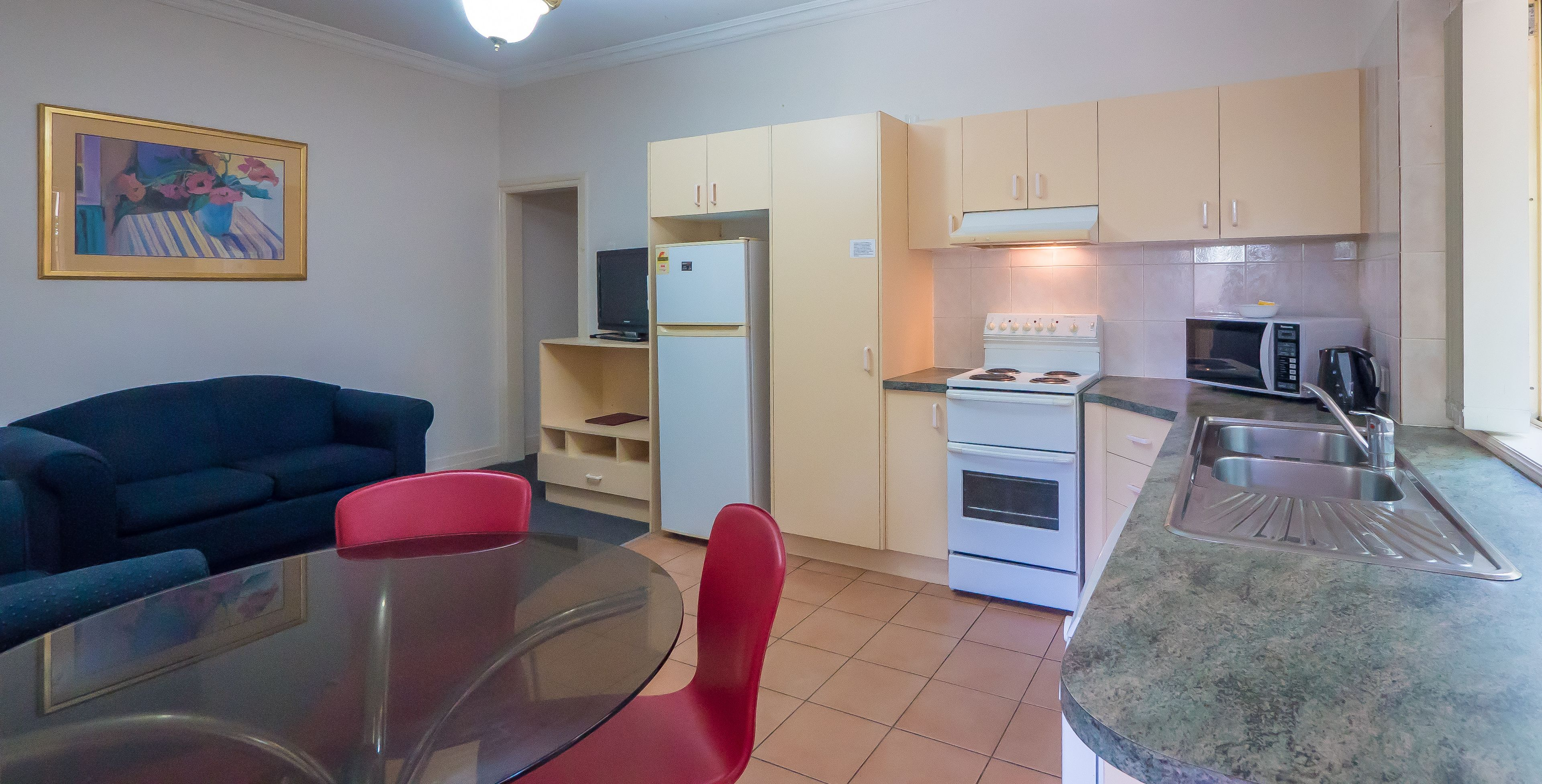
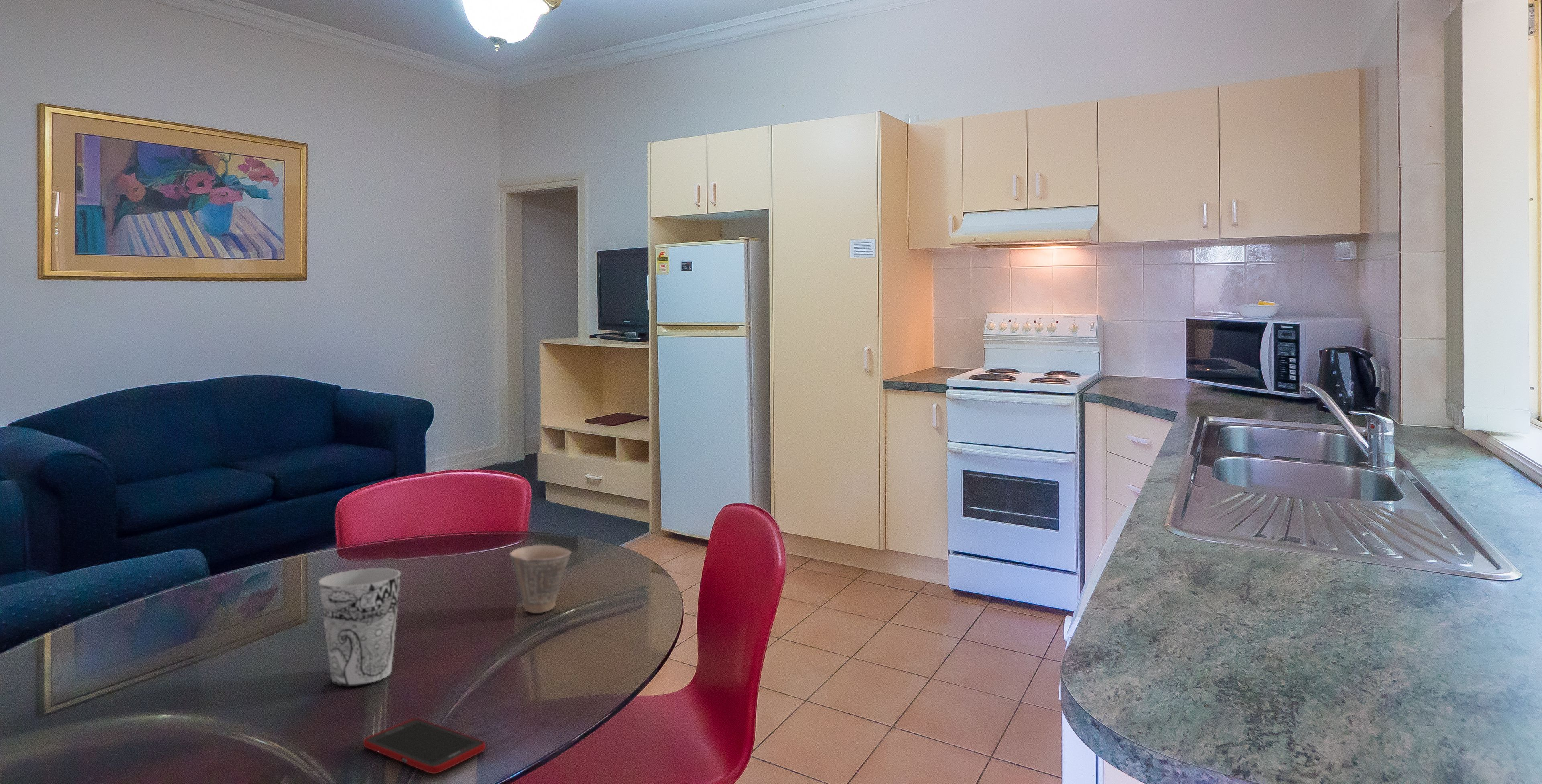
+ cup (361, 626)
+ cell phone (424, 745)
+ cup (541, 580)
